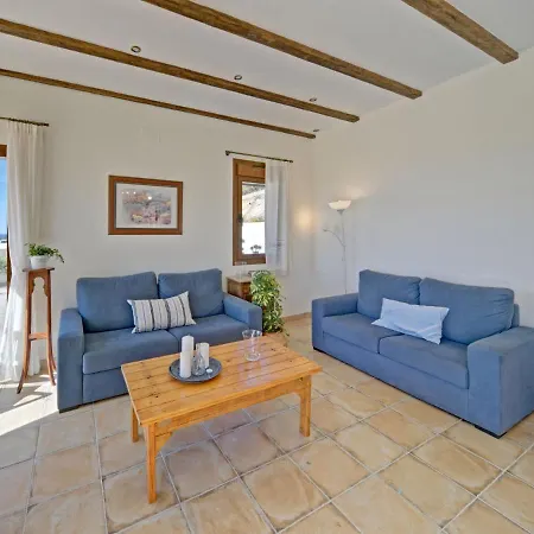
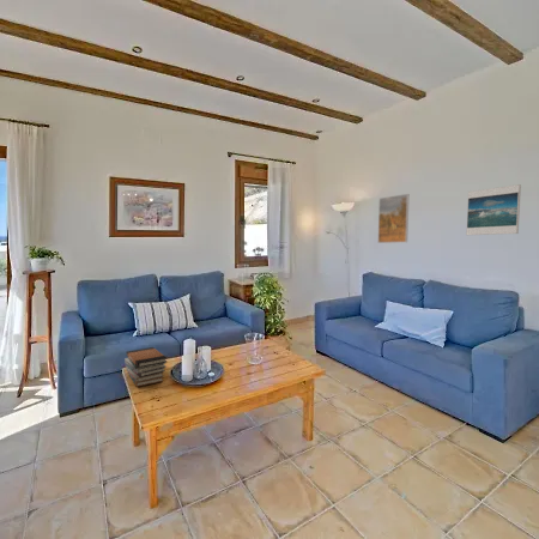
+ book stack (145, 365)
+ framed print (392, 219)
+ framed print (491, 211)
